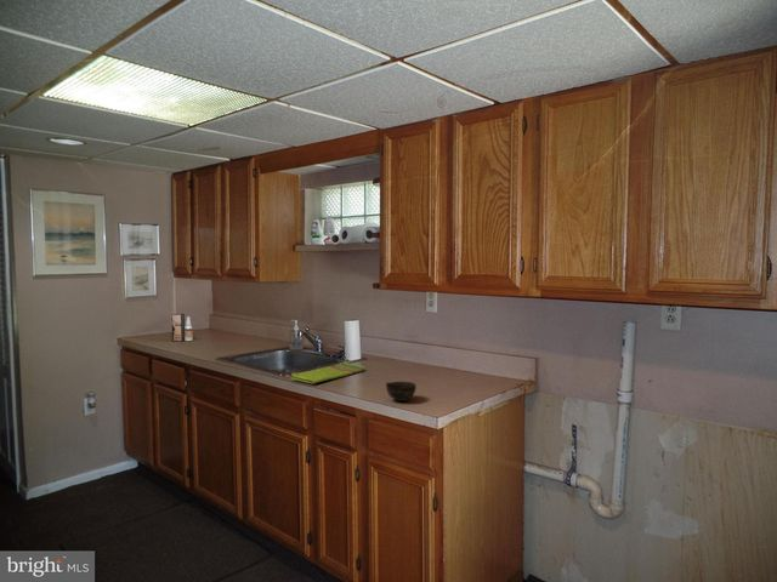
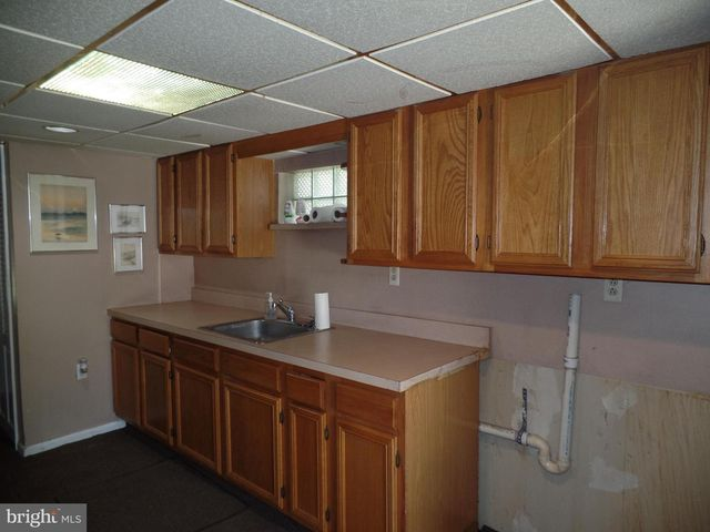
- spray bottle (182, 327)
- cup (398, 390)
- dish towel (329, 371)
